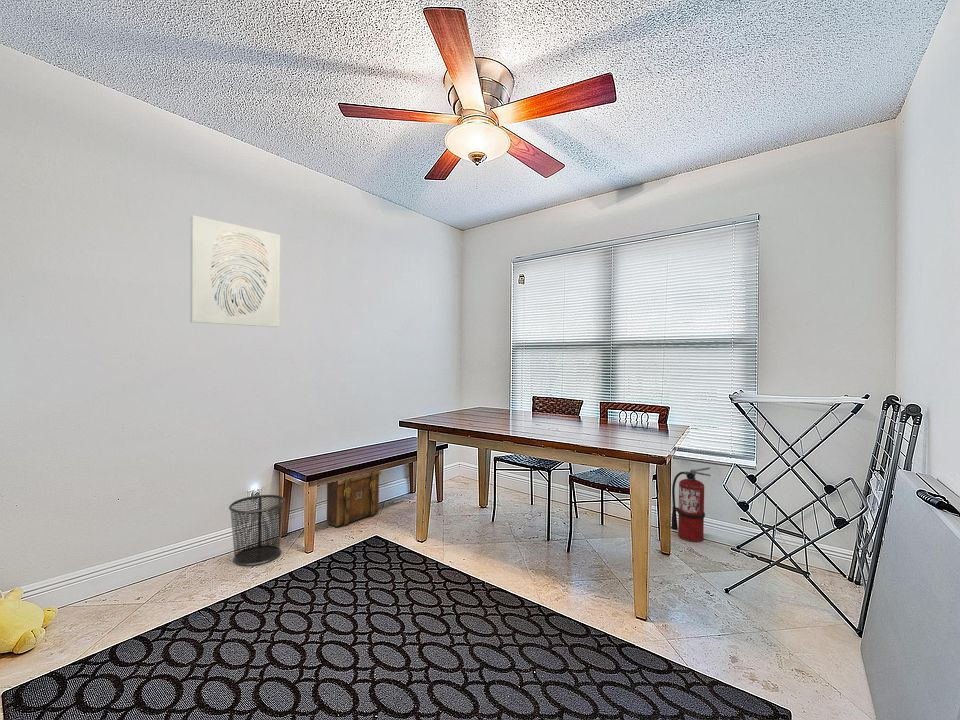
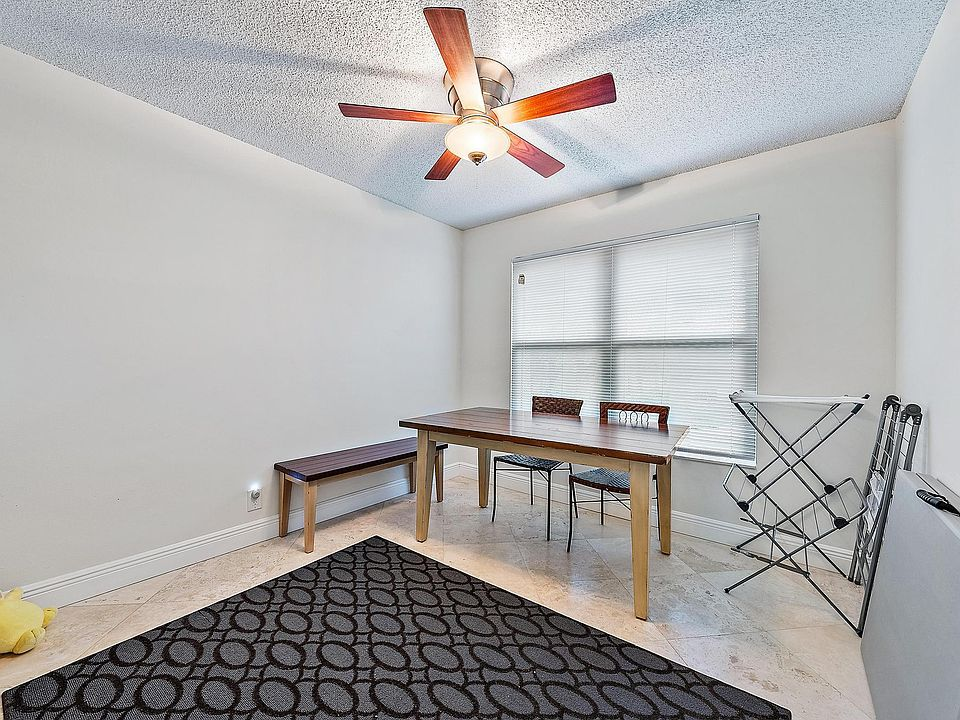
- backpack (354, 486)
- fire extinguisher (690, 500)
- waste bin (257, 529)
- wall art (238, 275)
